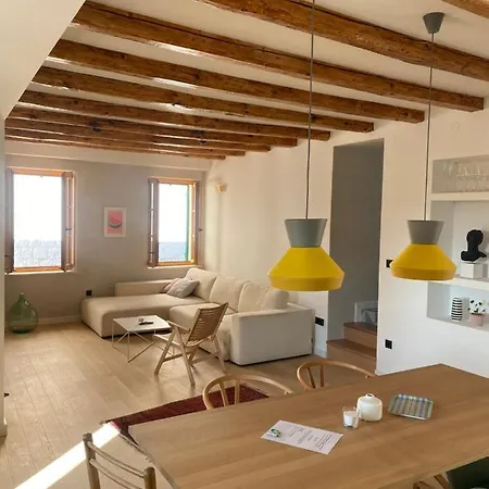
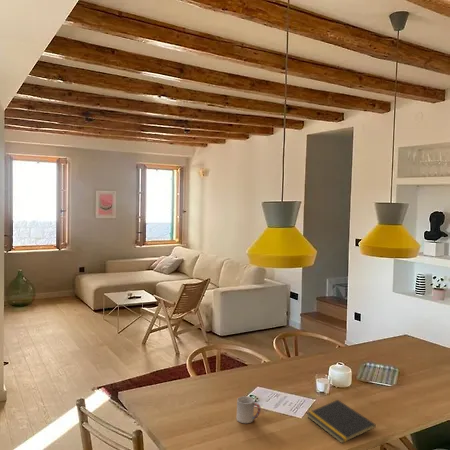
+ notepad (339, 420)
+ cup (248, 410)
